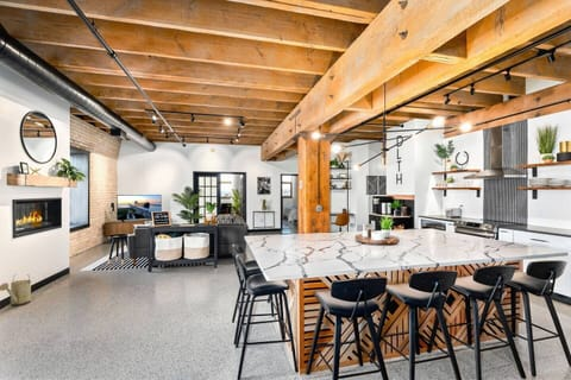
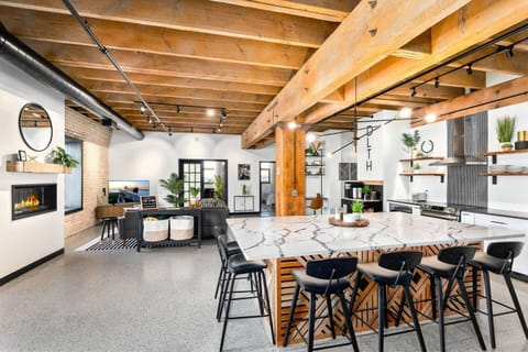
- watering can (15, 291)
